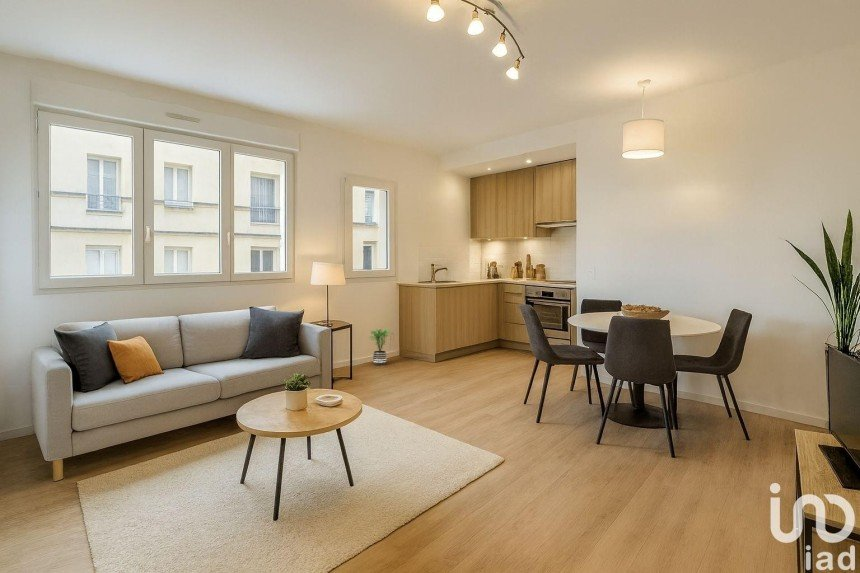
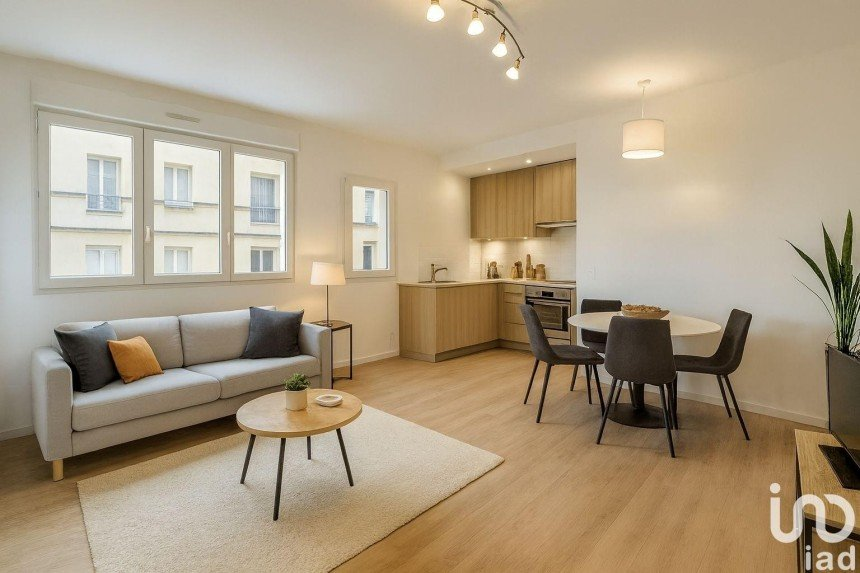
- potted plant (379, 346)
